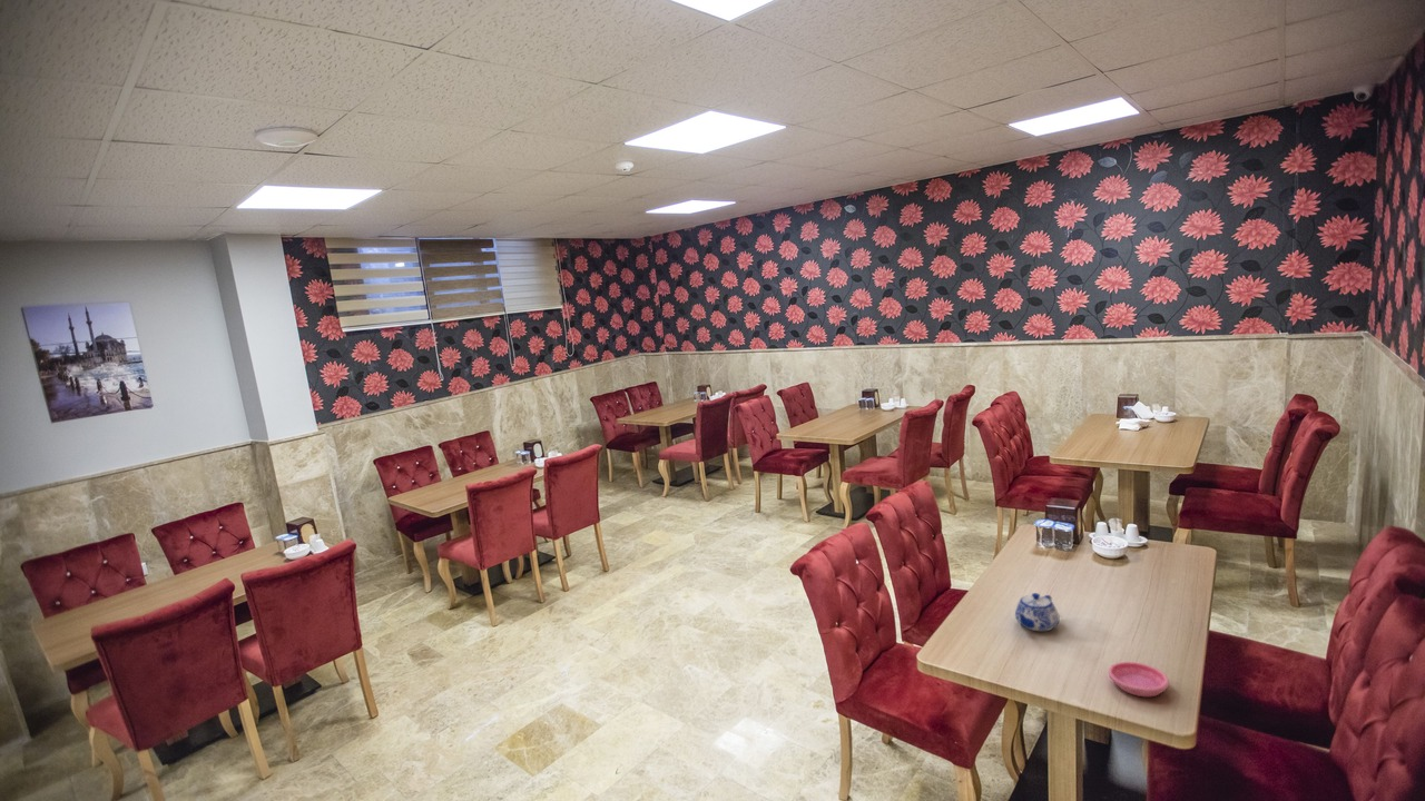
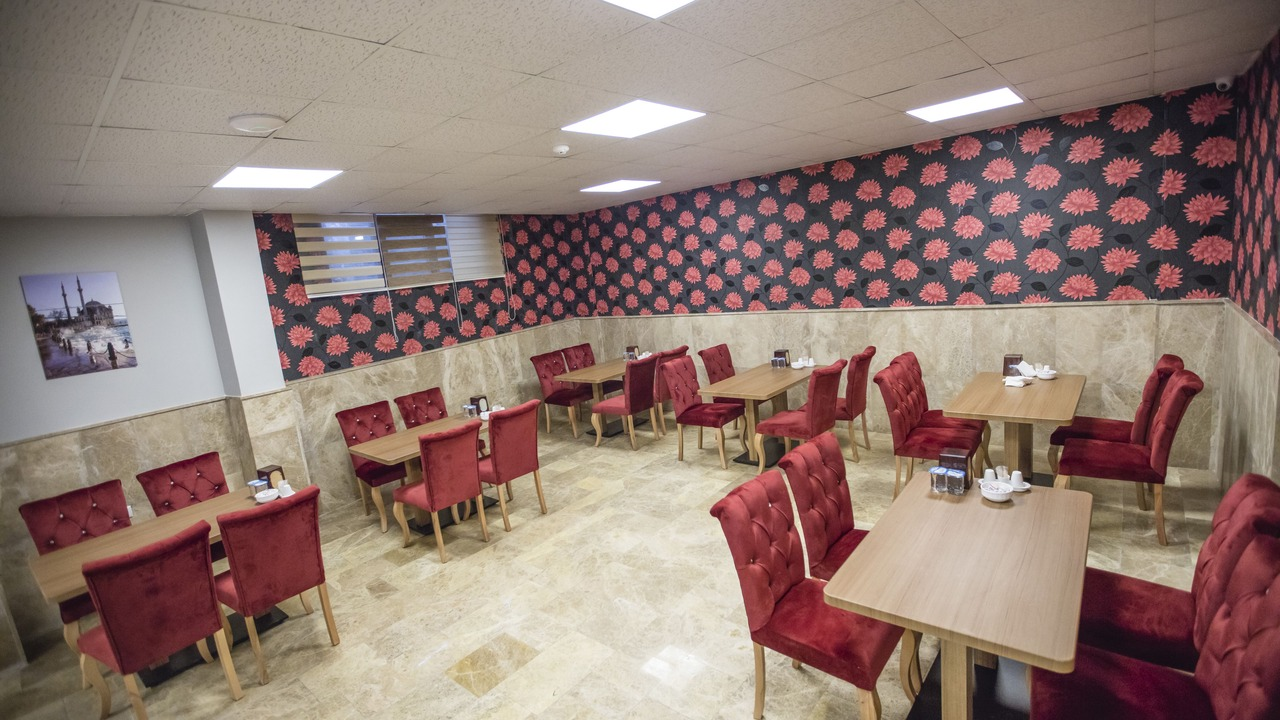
- teapot (1034, 611)
- saucer (1138, 680)
